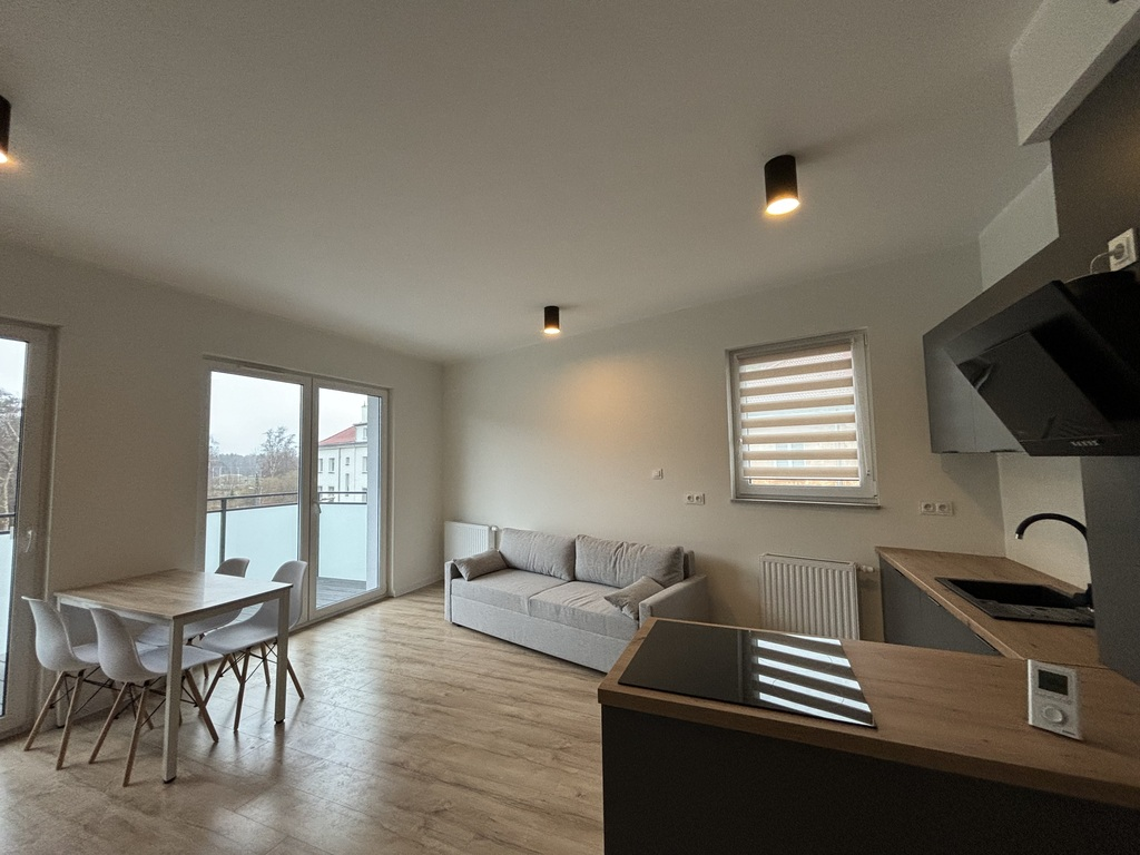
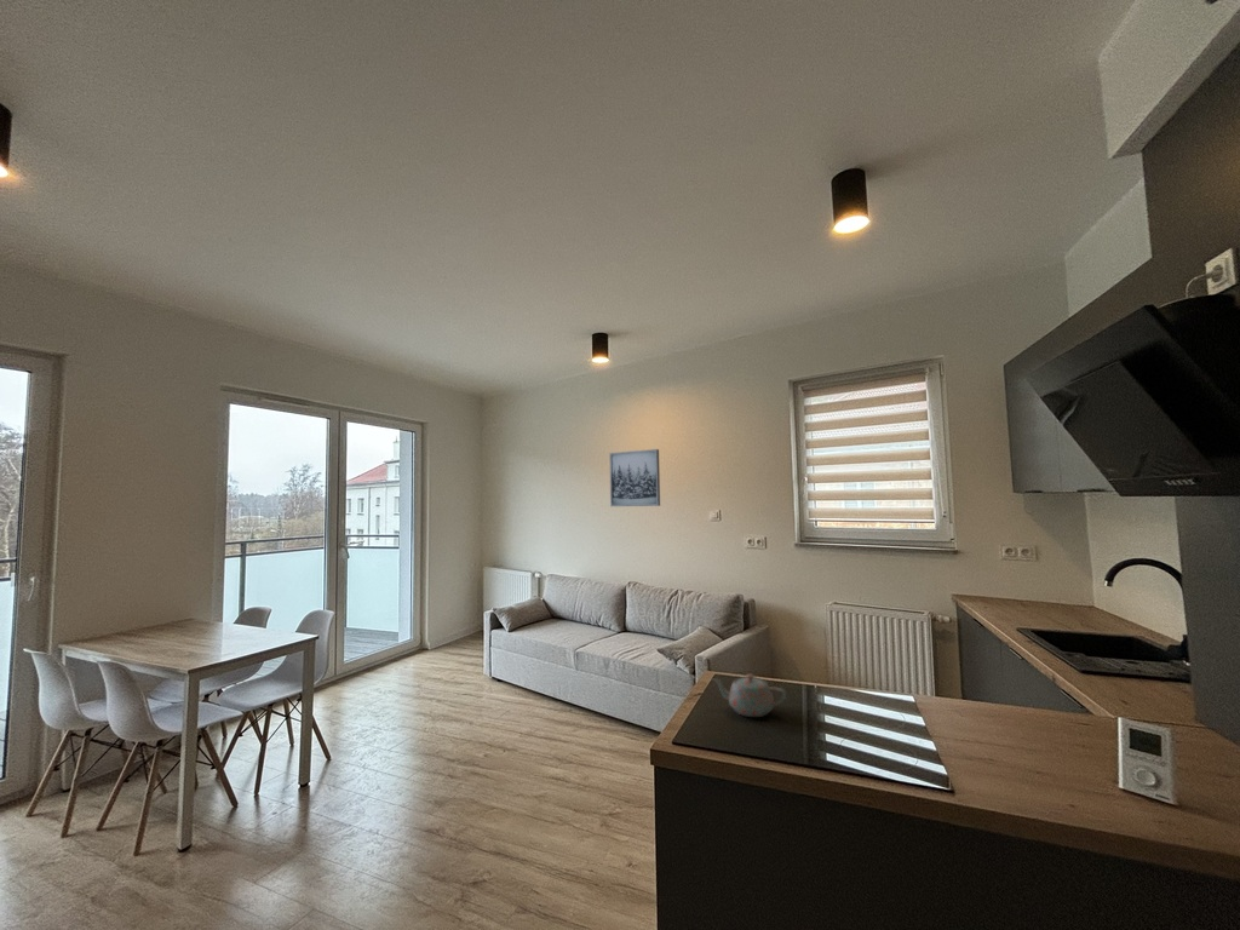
+ wall art (633, 478)
+ teapot (747, 691)
